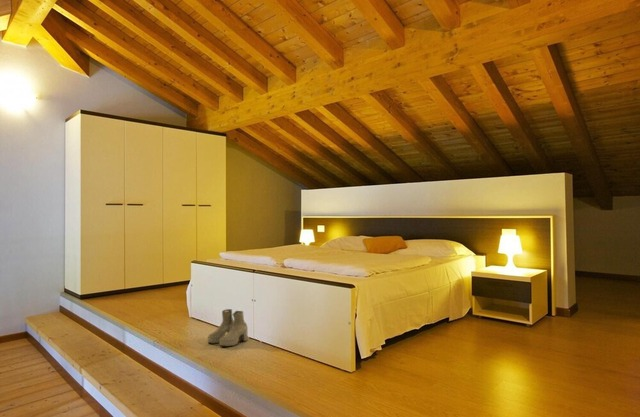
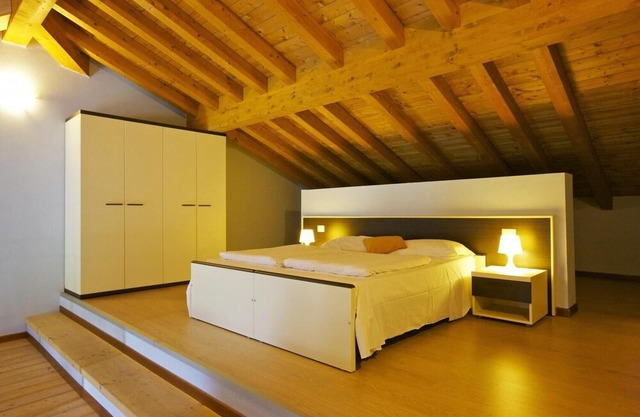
- boots (228, 326)
